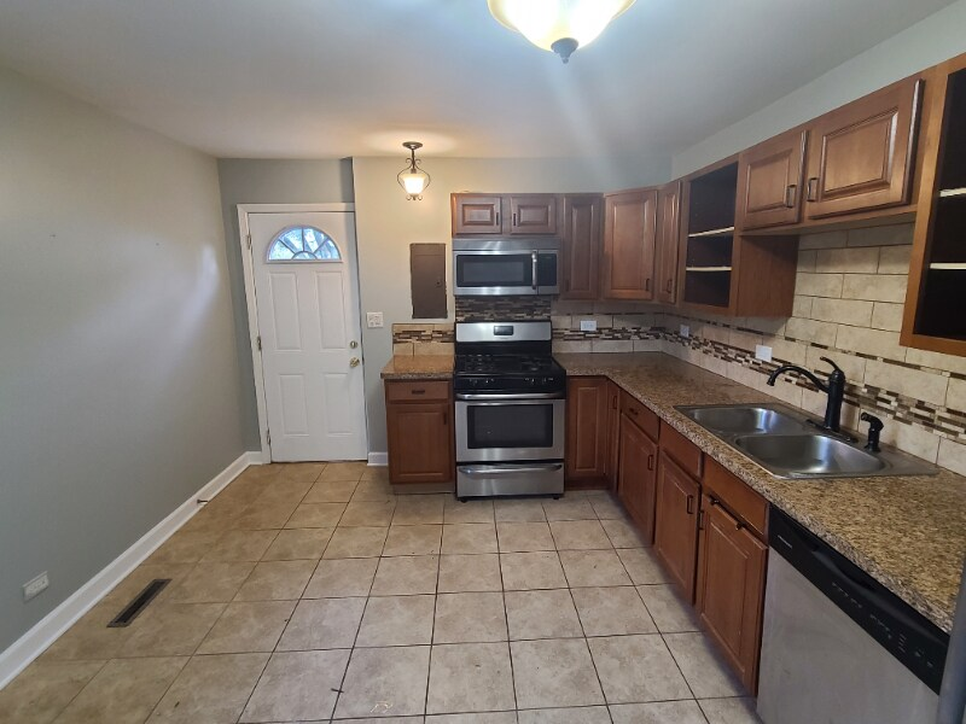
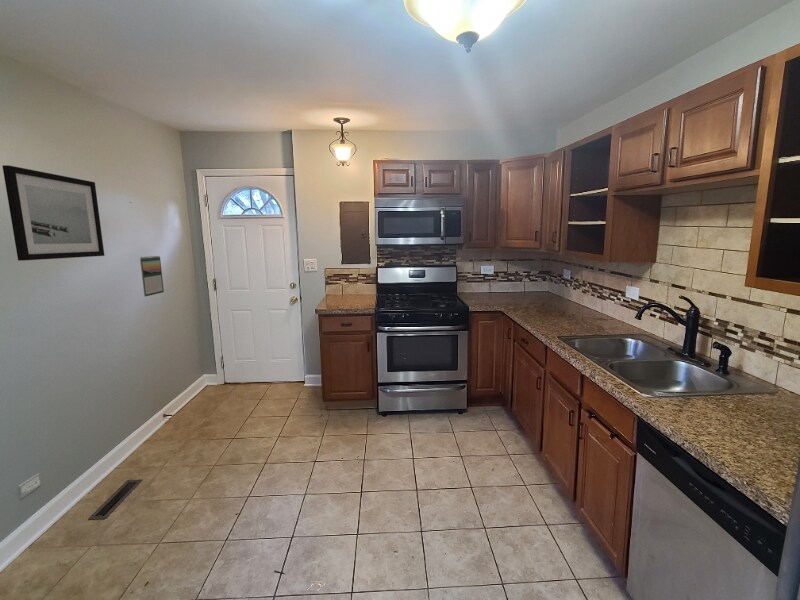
+ wall art (60, 217)
+ calendar (152, 275)
